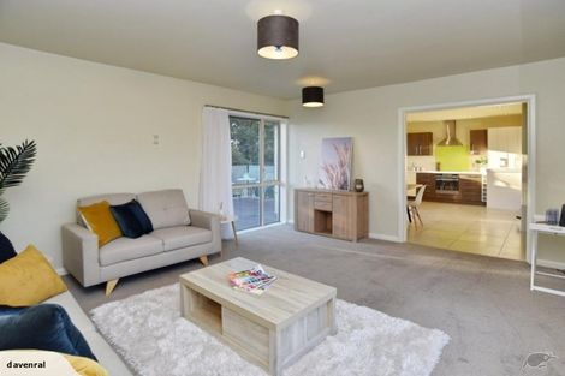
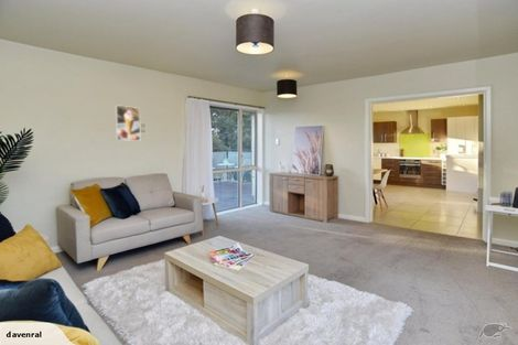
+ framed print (128, 123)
